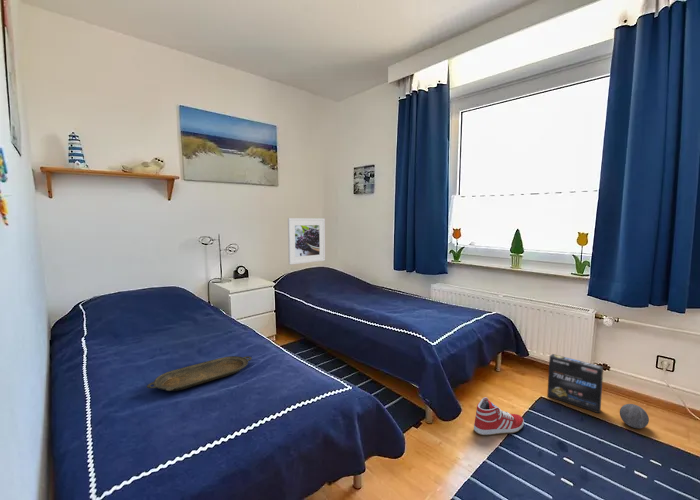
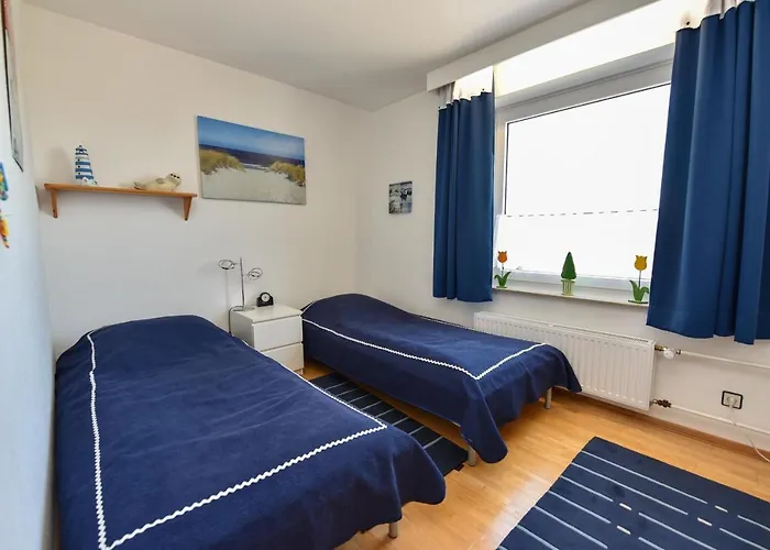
- ball (633, 415)
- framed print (307, 240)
- sneaker (500, 413)
- serving tray (204, 372)
- box (574, 382)
